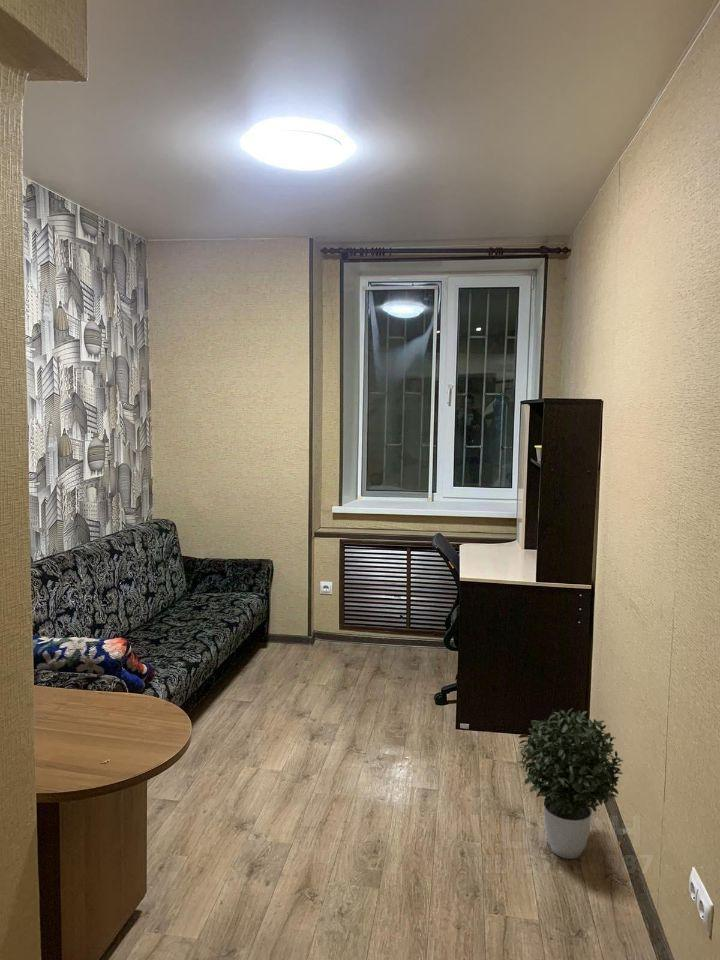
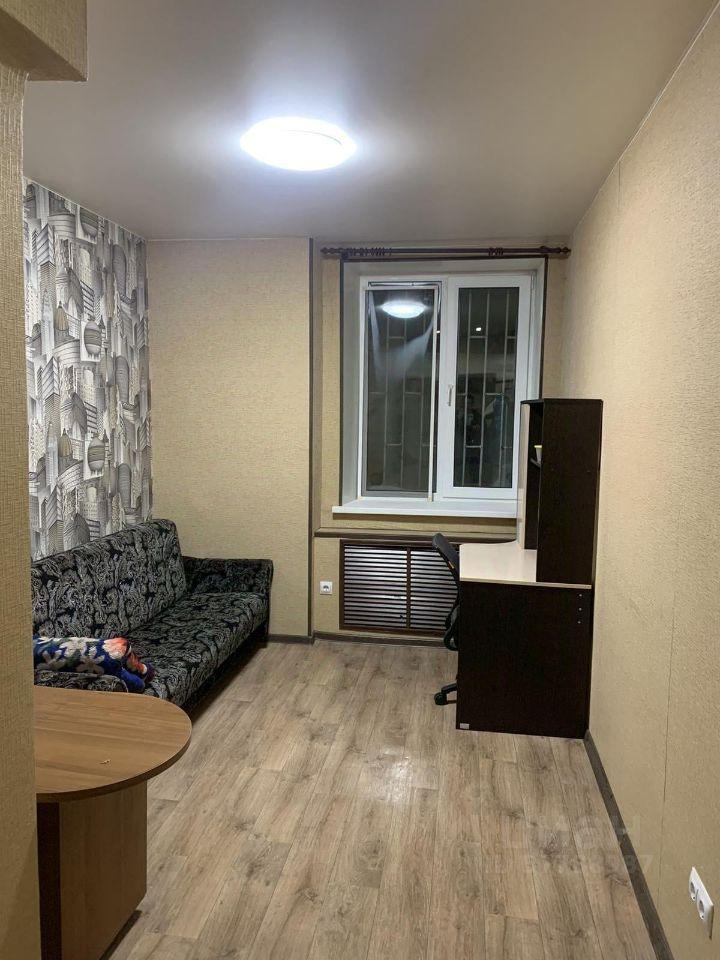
- potted plant (568, 782)
